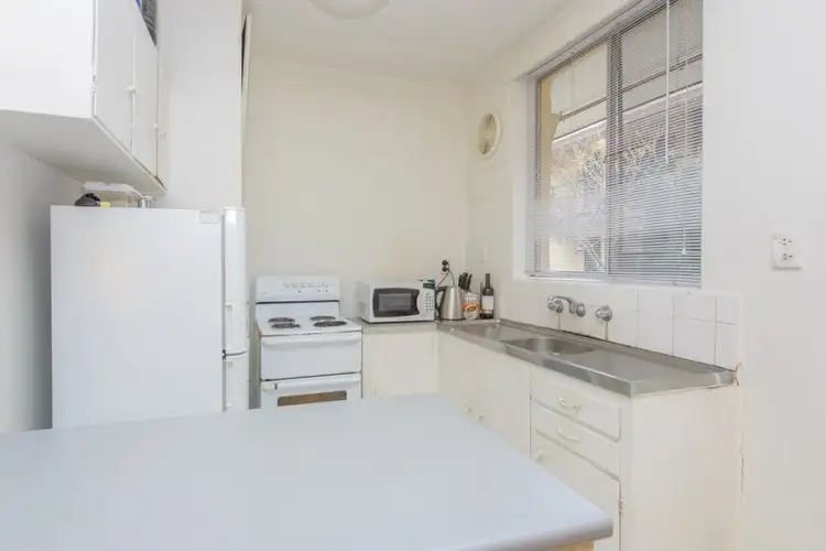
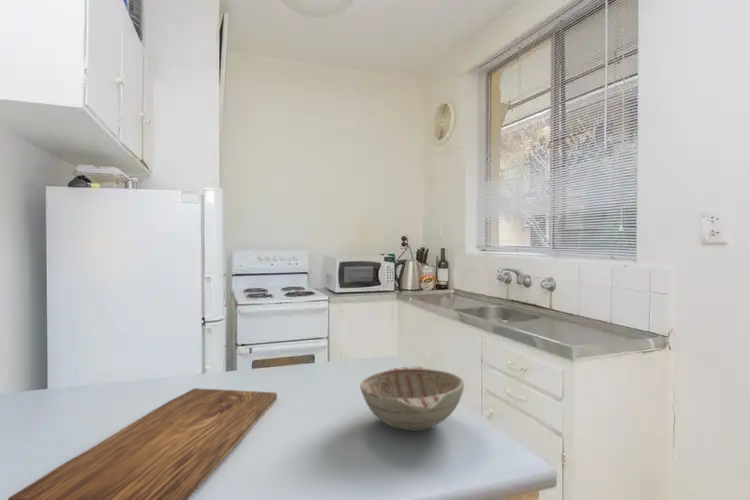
+ cutting board (180, 434)
+ decorative bowl (411, 399)
